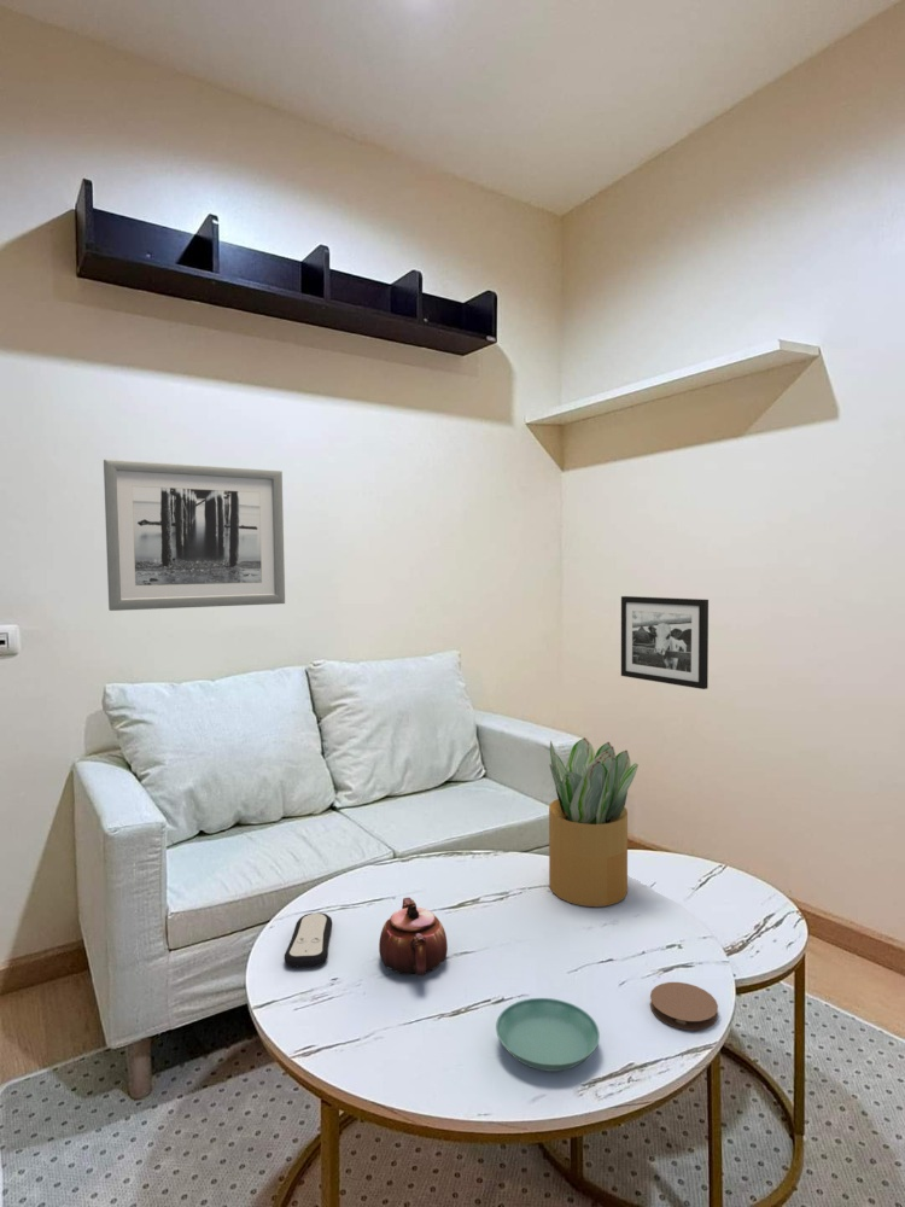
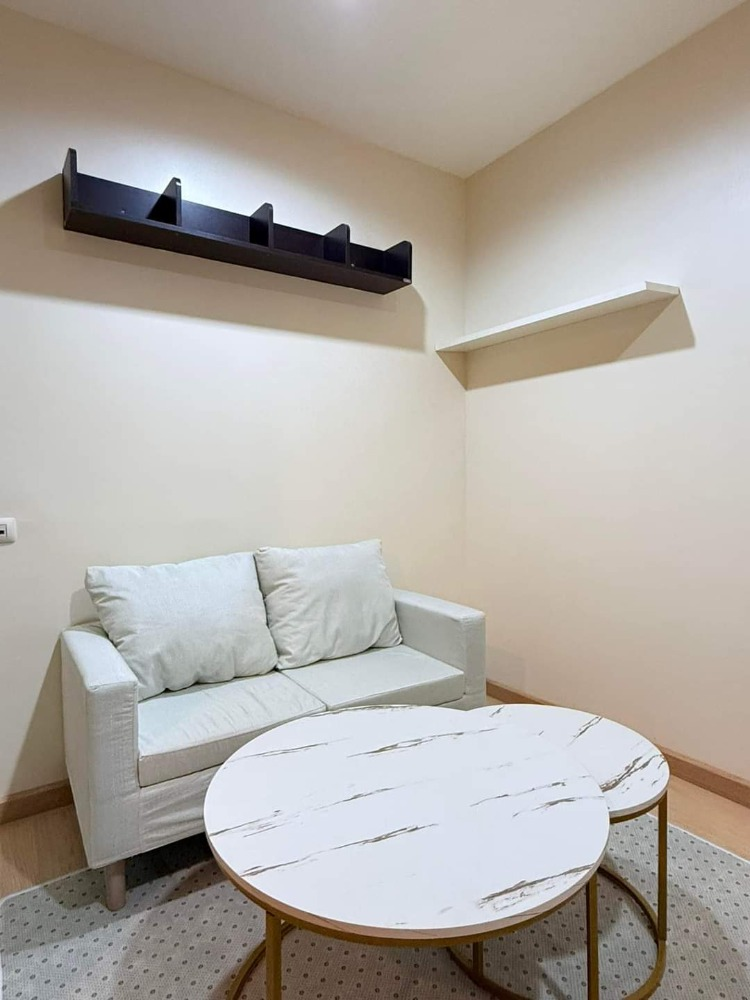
- wall art (200, 536)
- remote control (310, 938)
- teapot (413, 932)
- saucer (547, 1037)
- picture frame (661, 640)
- potted plant (588, 815)
- coaster (683, 1004)
